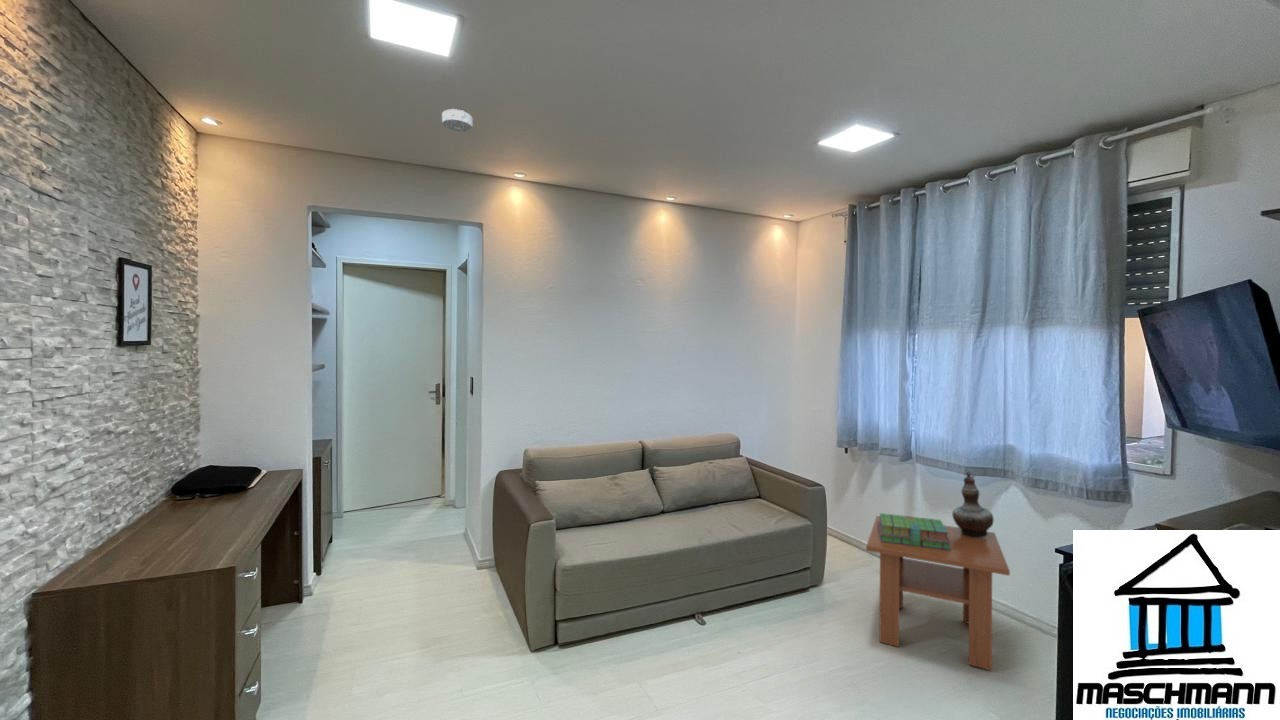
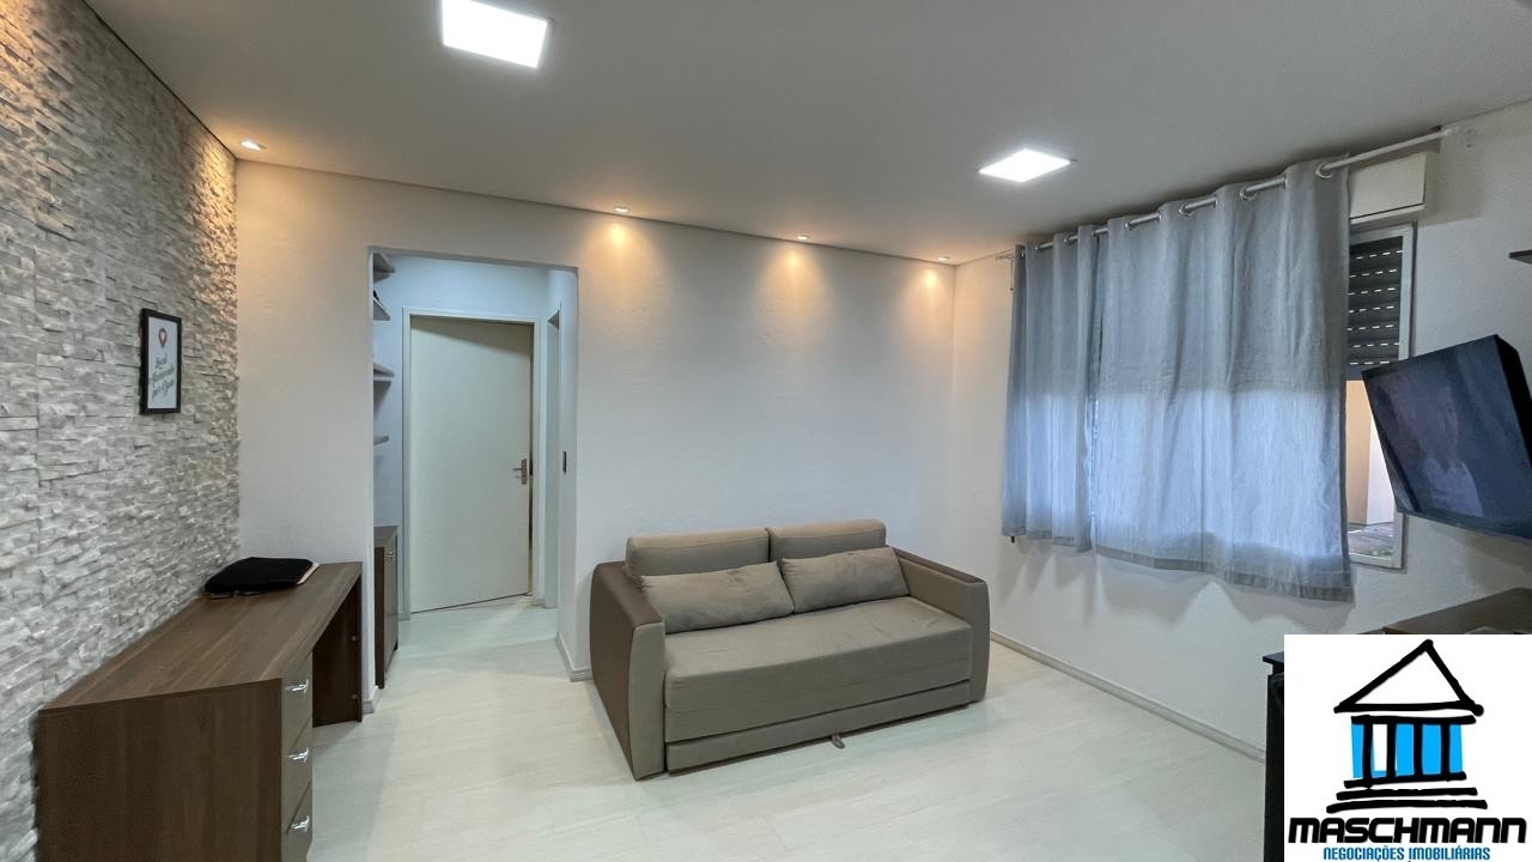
- coffee table (932, 586)
- smoke detector (457, 120)
- decorative vase (972, 502)
- stack of books (911, 529)
